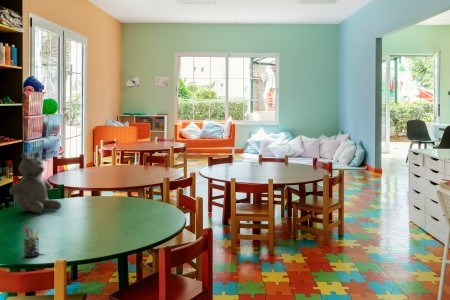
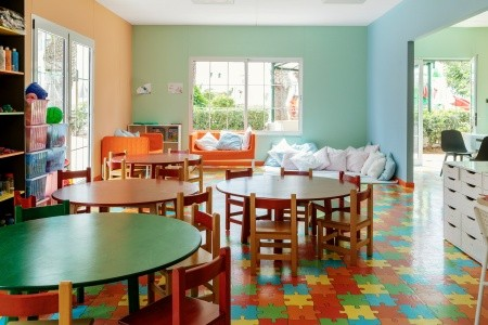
- pen holder (29, 241)
- teddy bear (37, 181)
